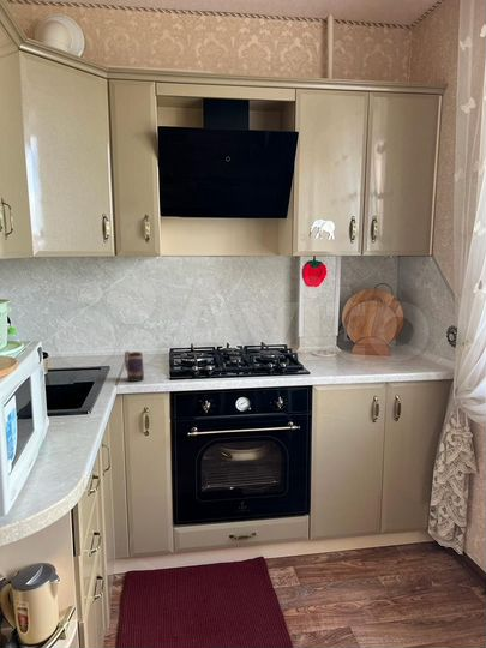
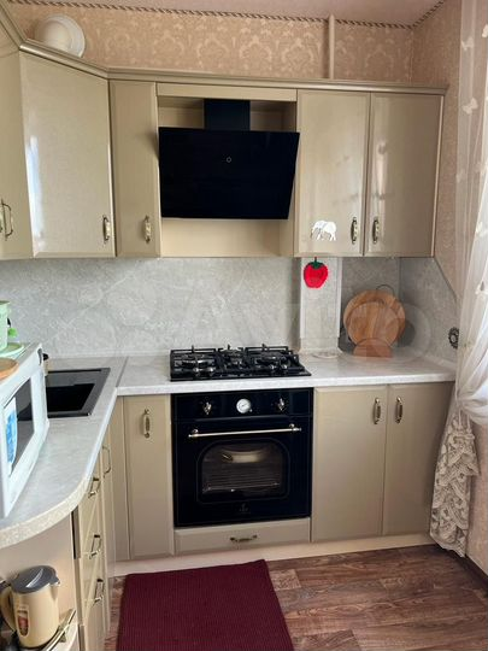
- mug (133, 365)
